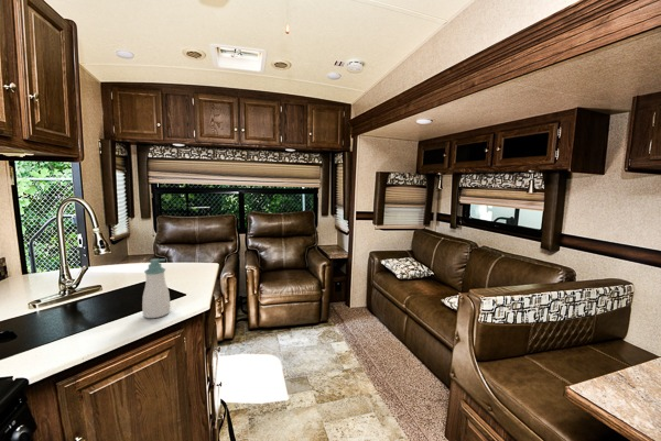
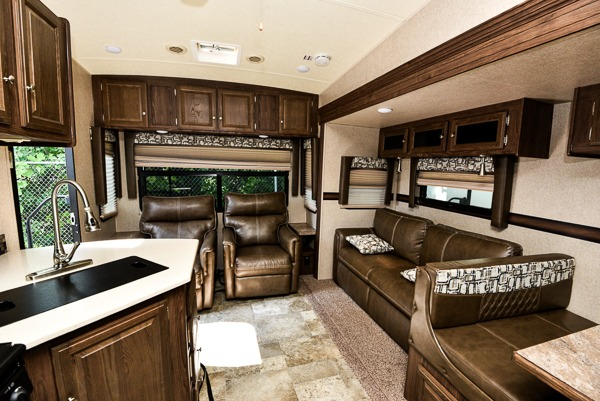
- soap bottle (155, 287)
